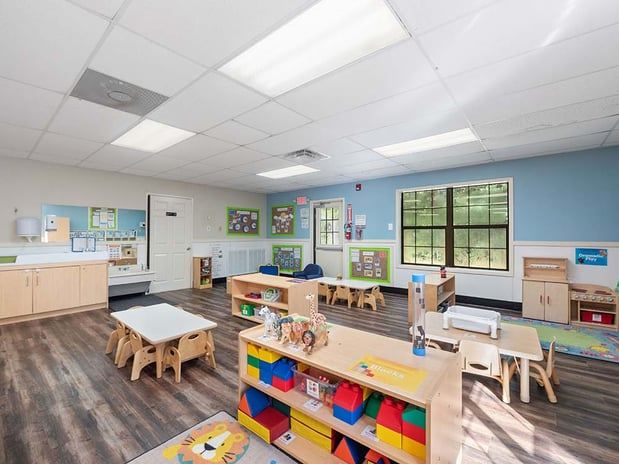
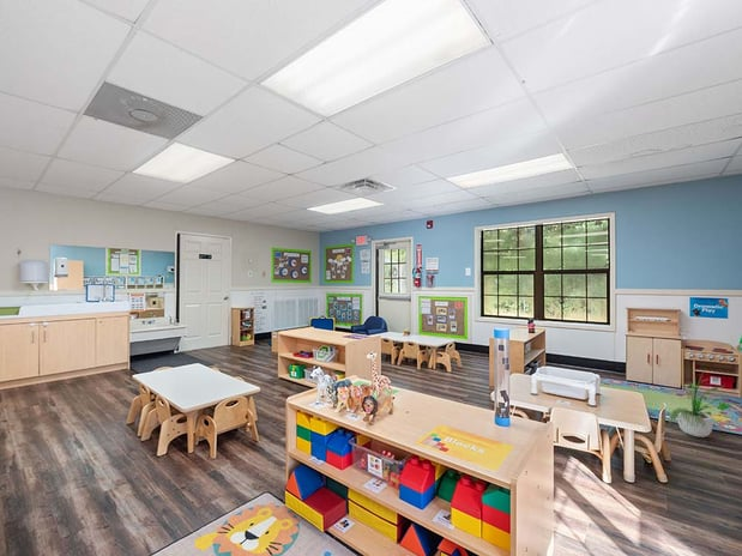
+ potted plant (698, 403)
